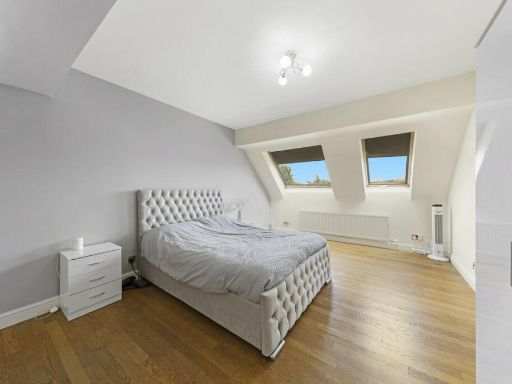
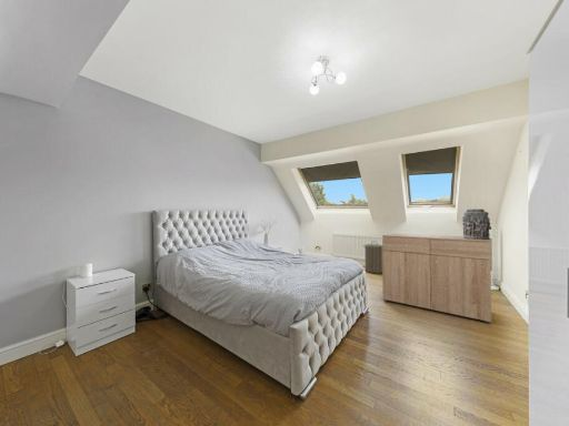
+ dresser (431, 271)
+ decorative urn (476, 223)
+ laundry hamper (375, 255)
